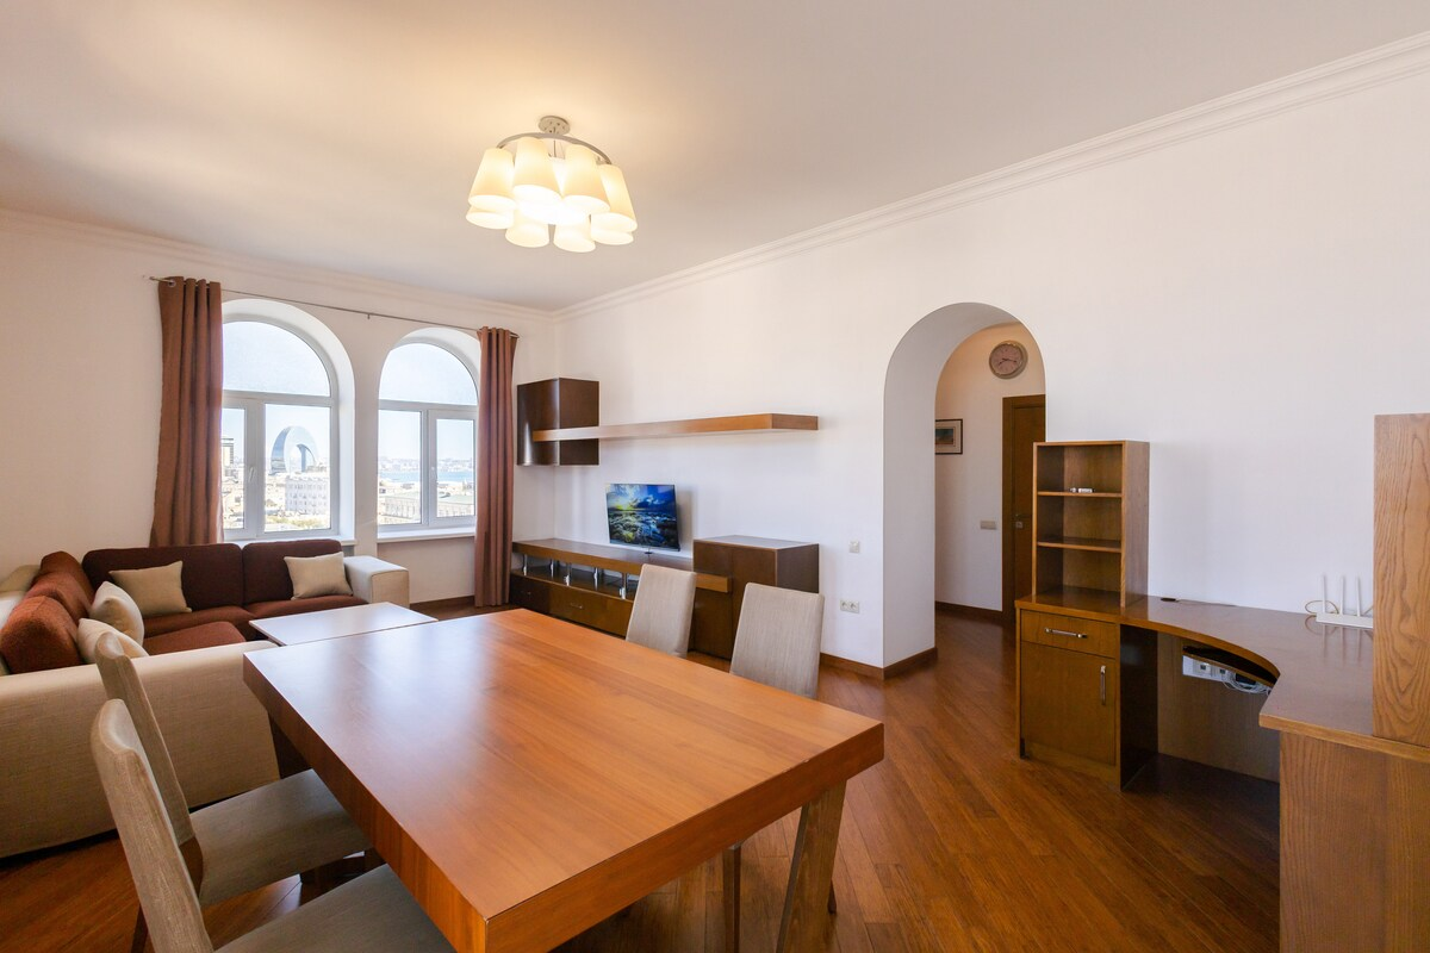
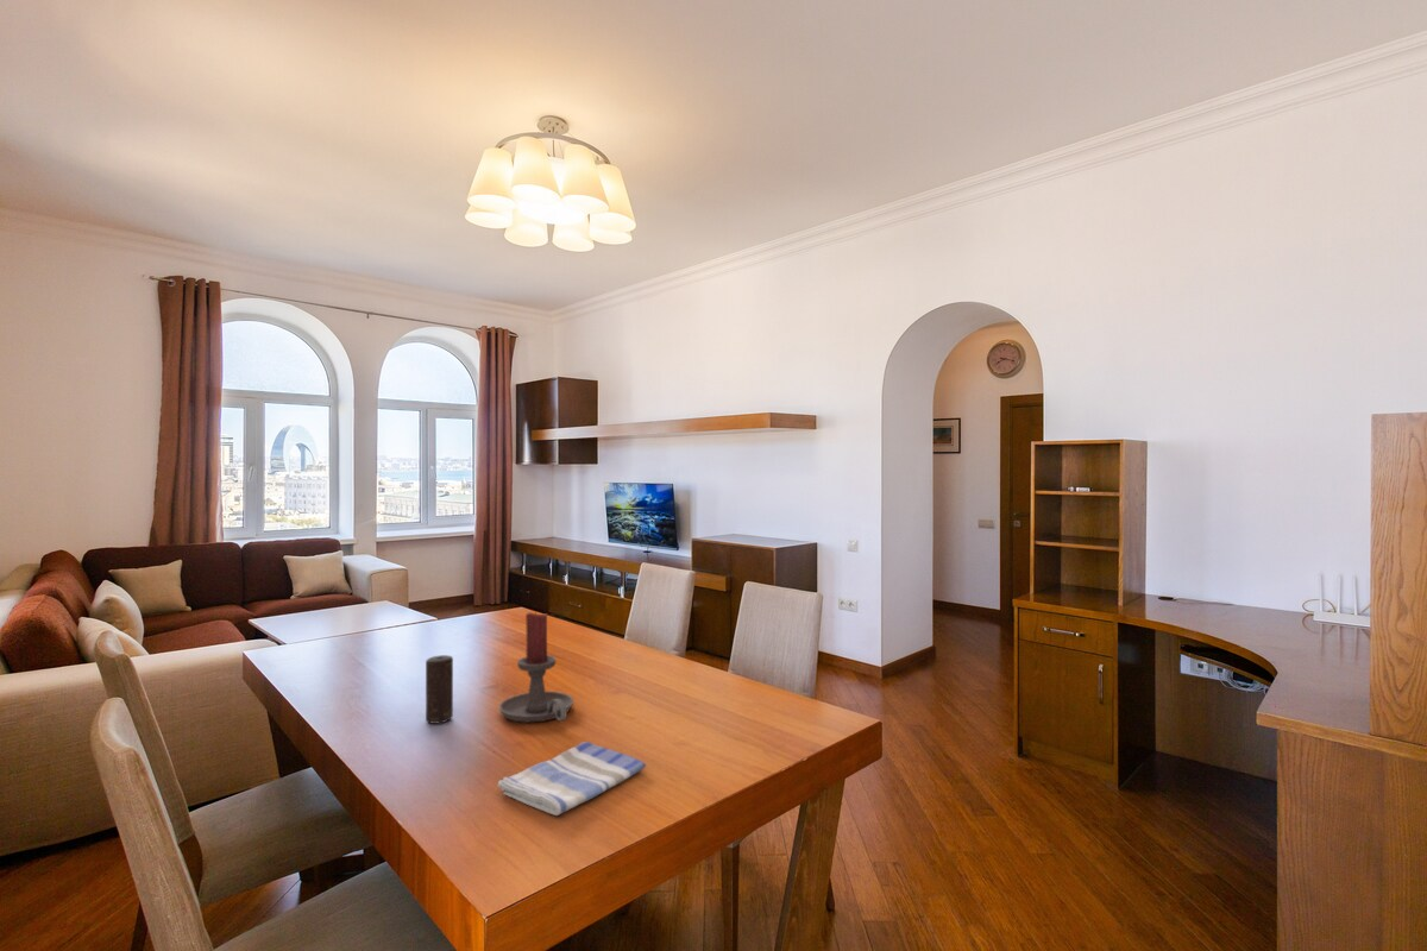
+ candle (439, 688)
+ candle holder (541, 663)
+ dish towel (573, 774)
